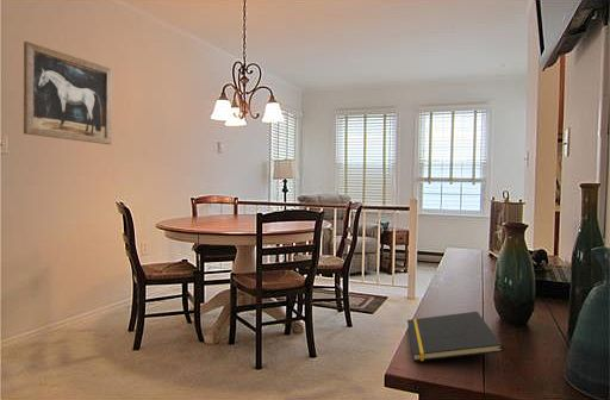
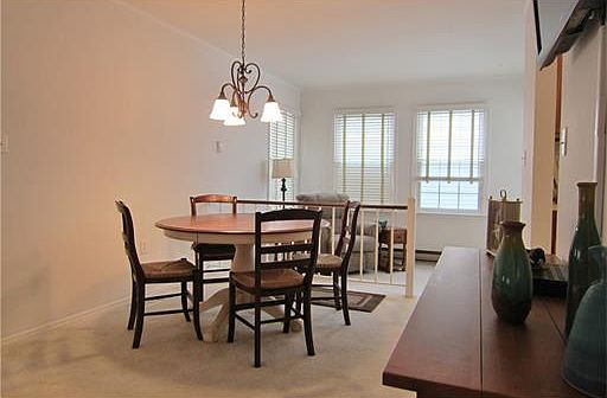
- wall art (71, 98)
- notepad (448, 333)
